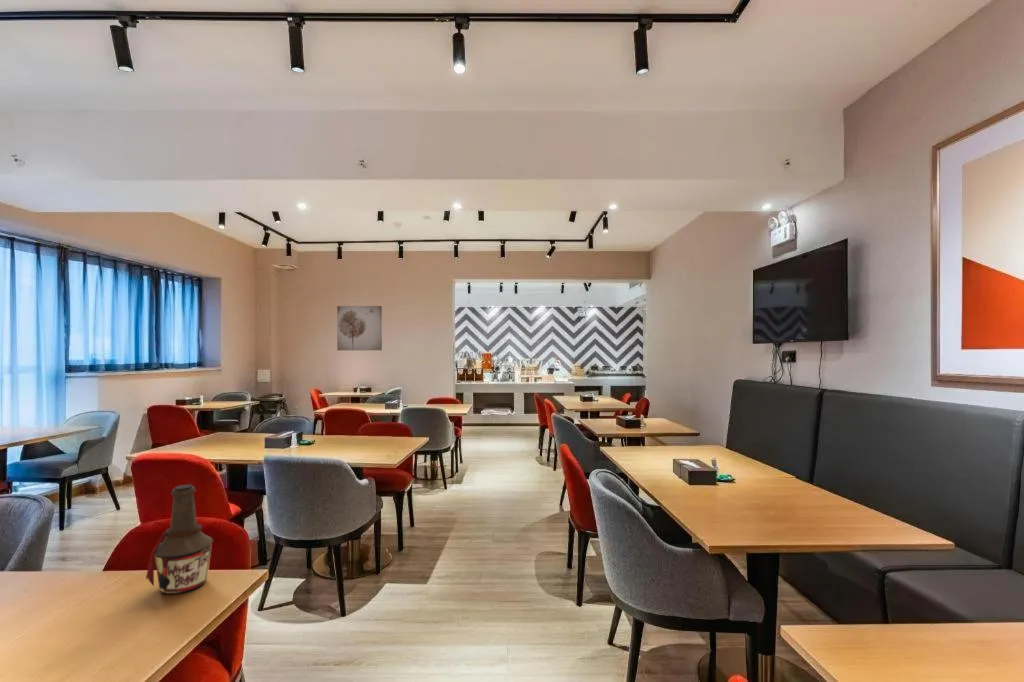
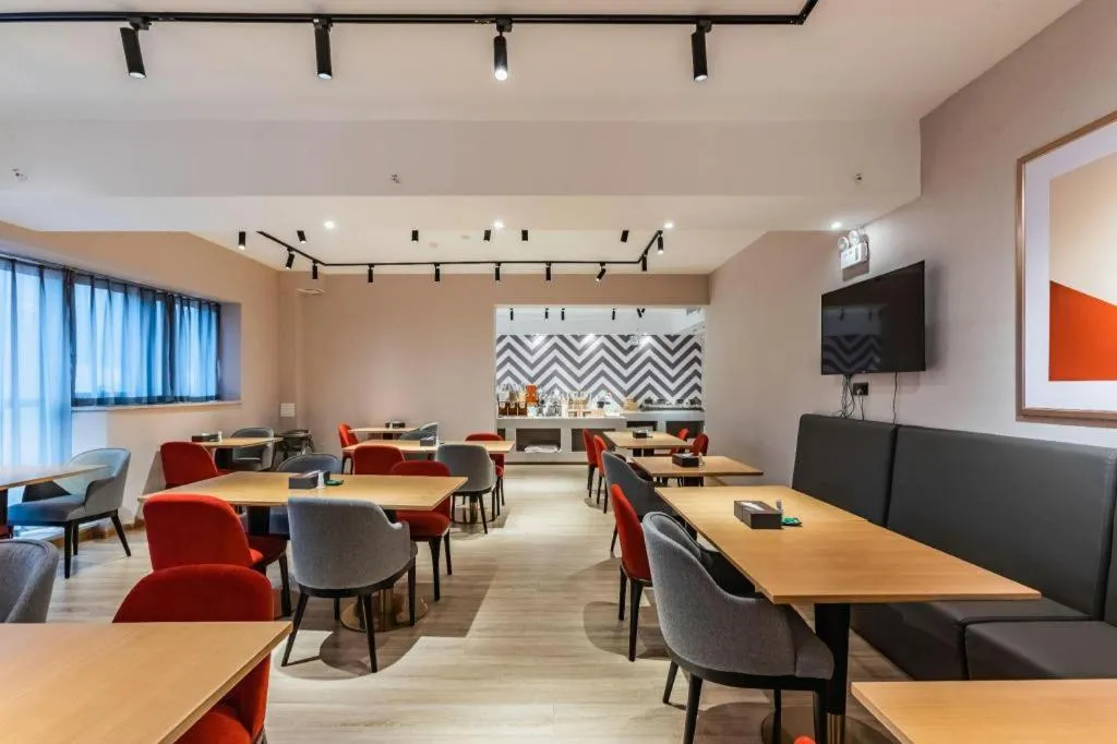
- wall art (359, 328)
- bottle (180, 536)
